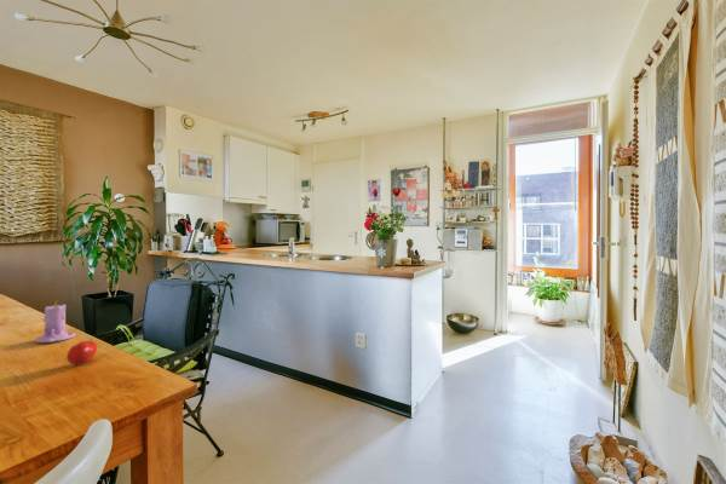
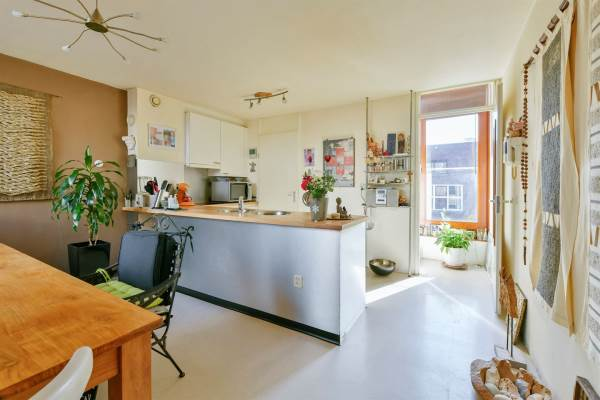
- fruit (82, 351)
- candle (56, 318)
